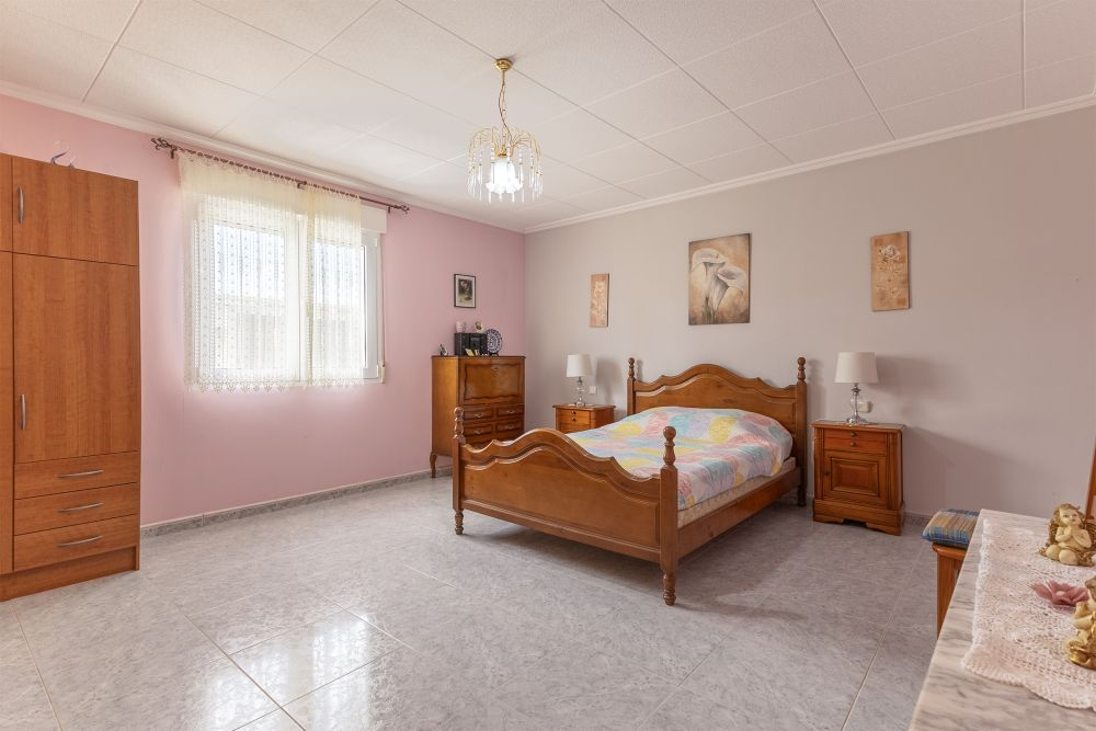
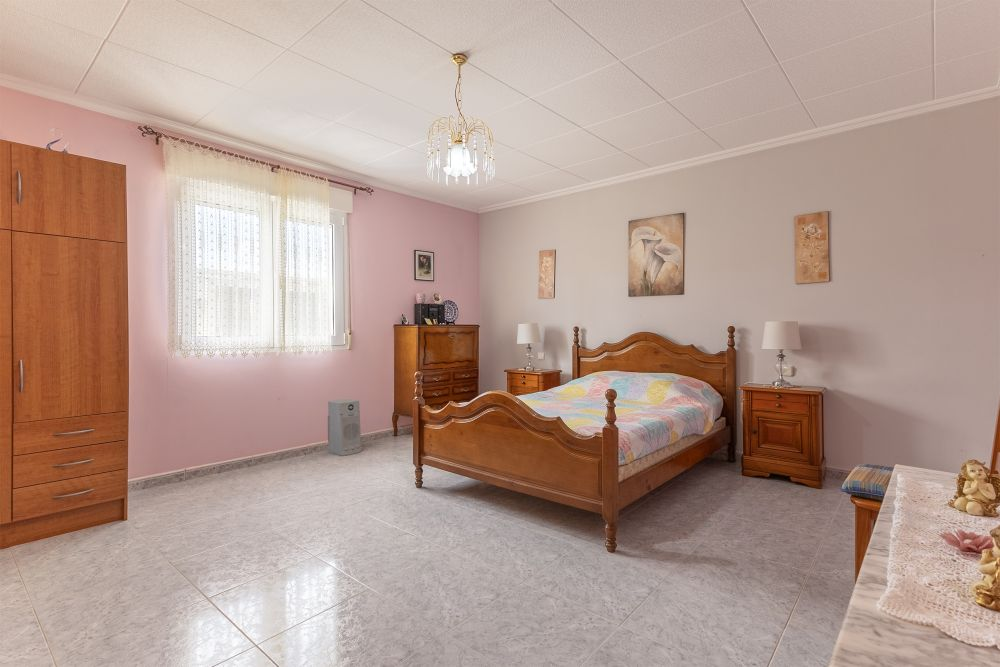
+ air purifier (344, 426)
